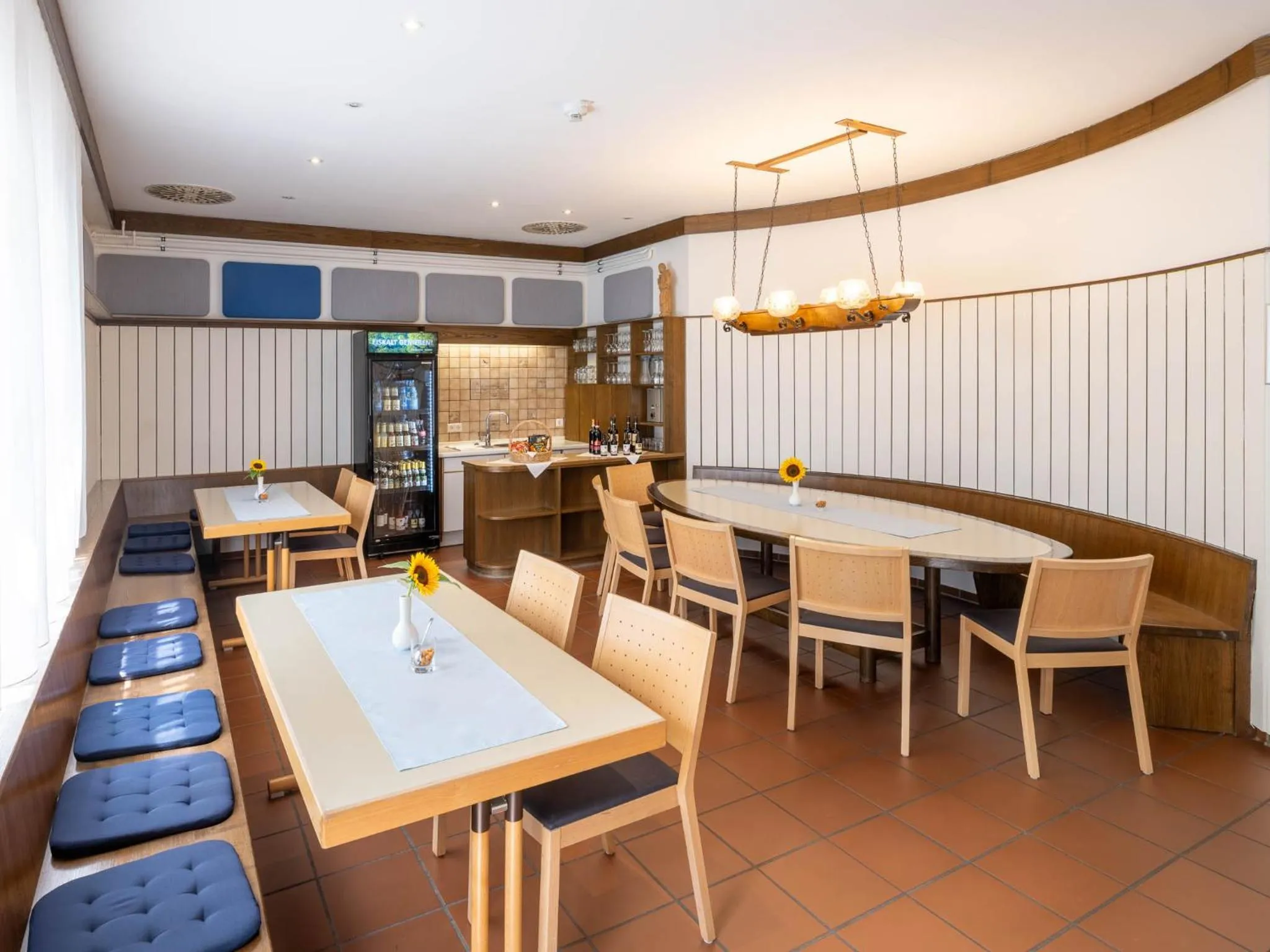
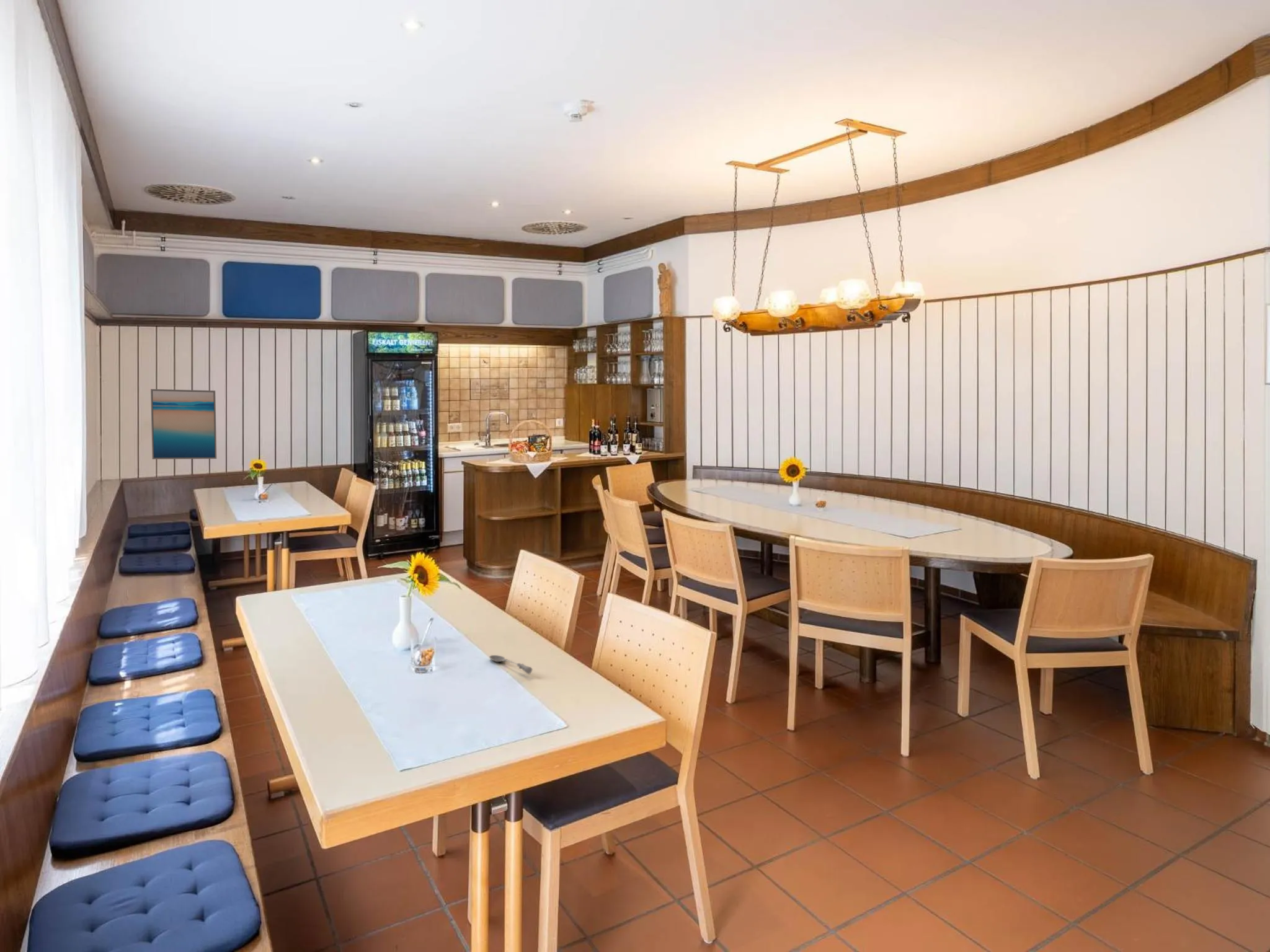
+ wall art (184, 424)
+ soupspoon (510, 662)
